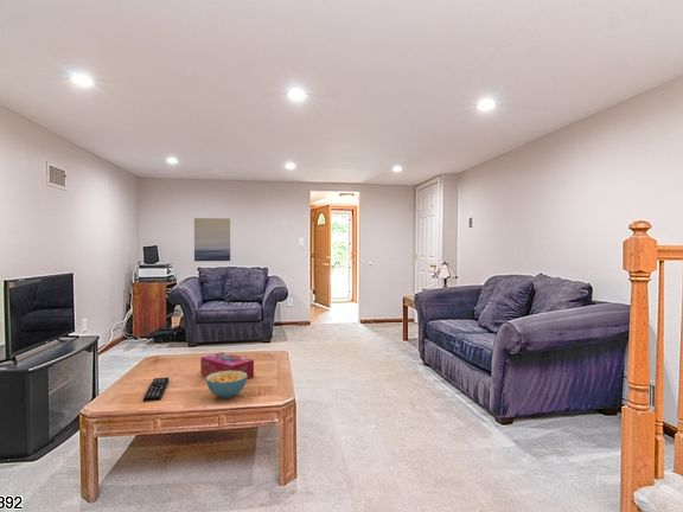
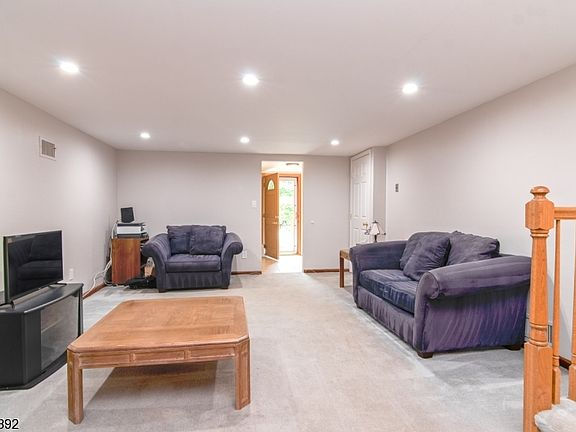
- remote control (157, 388)
- wall art (212, 239)
- cereal bowl (226, 385)
- tissue box (226, 366)
